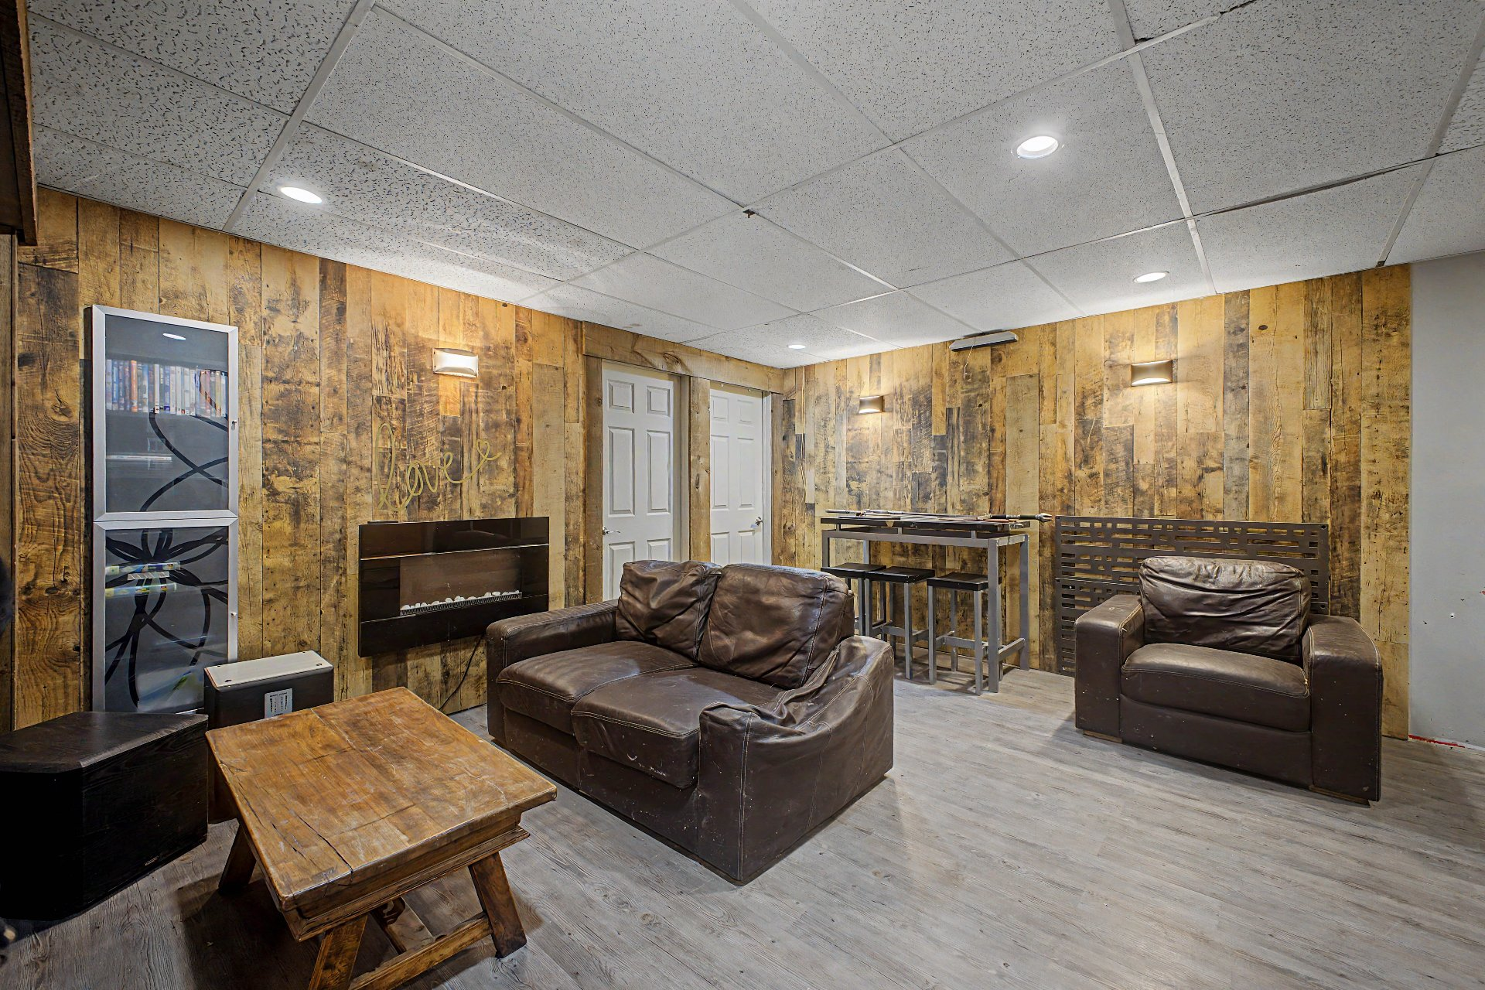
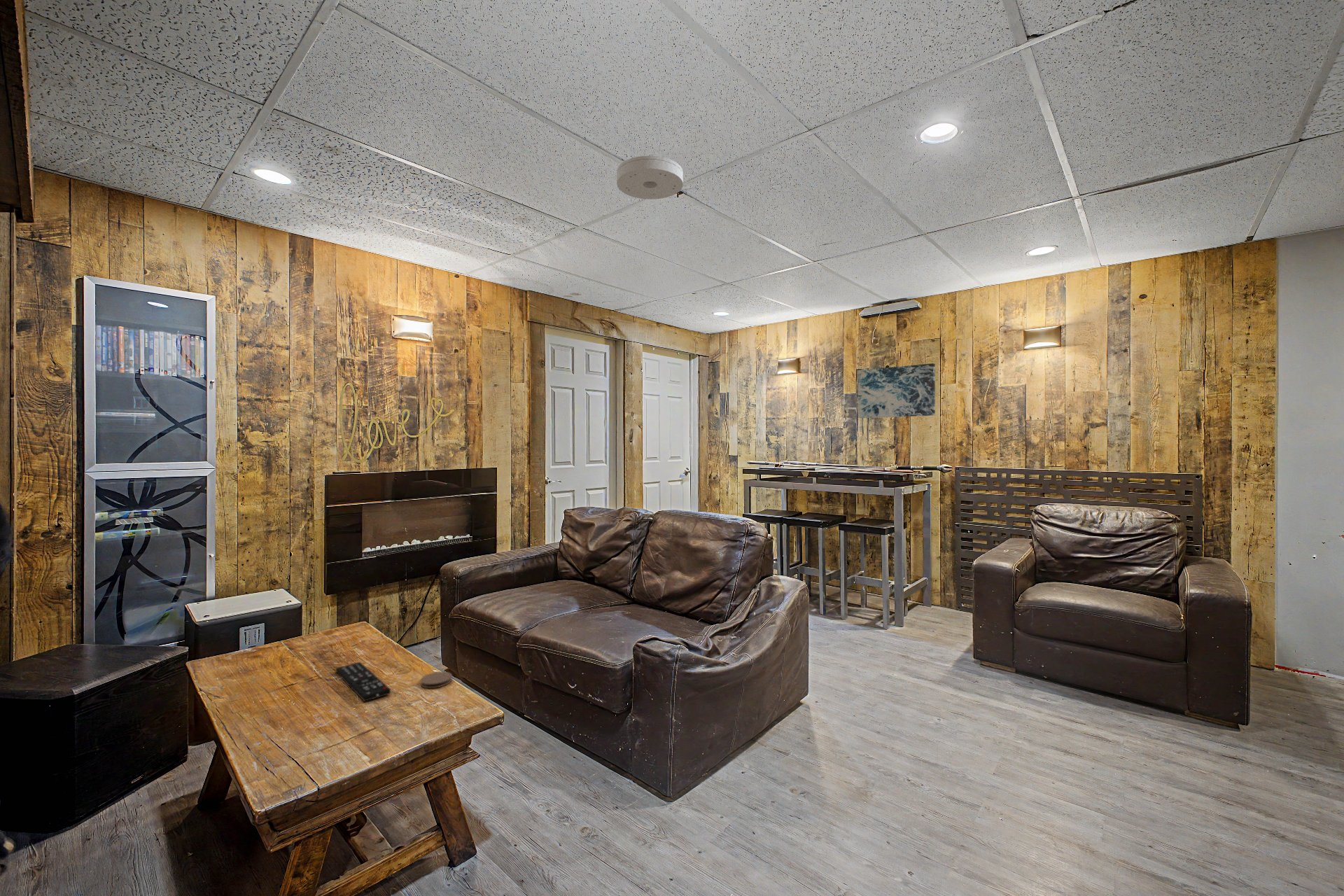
+ remote control (362, 680)
+ coaster (436, 679)
+ wall art (895, 392)
+ smoke detector (650, 178)
